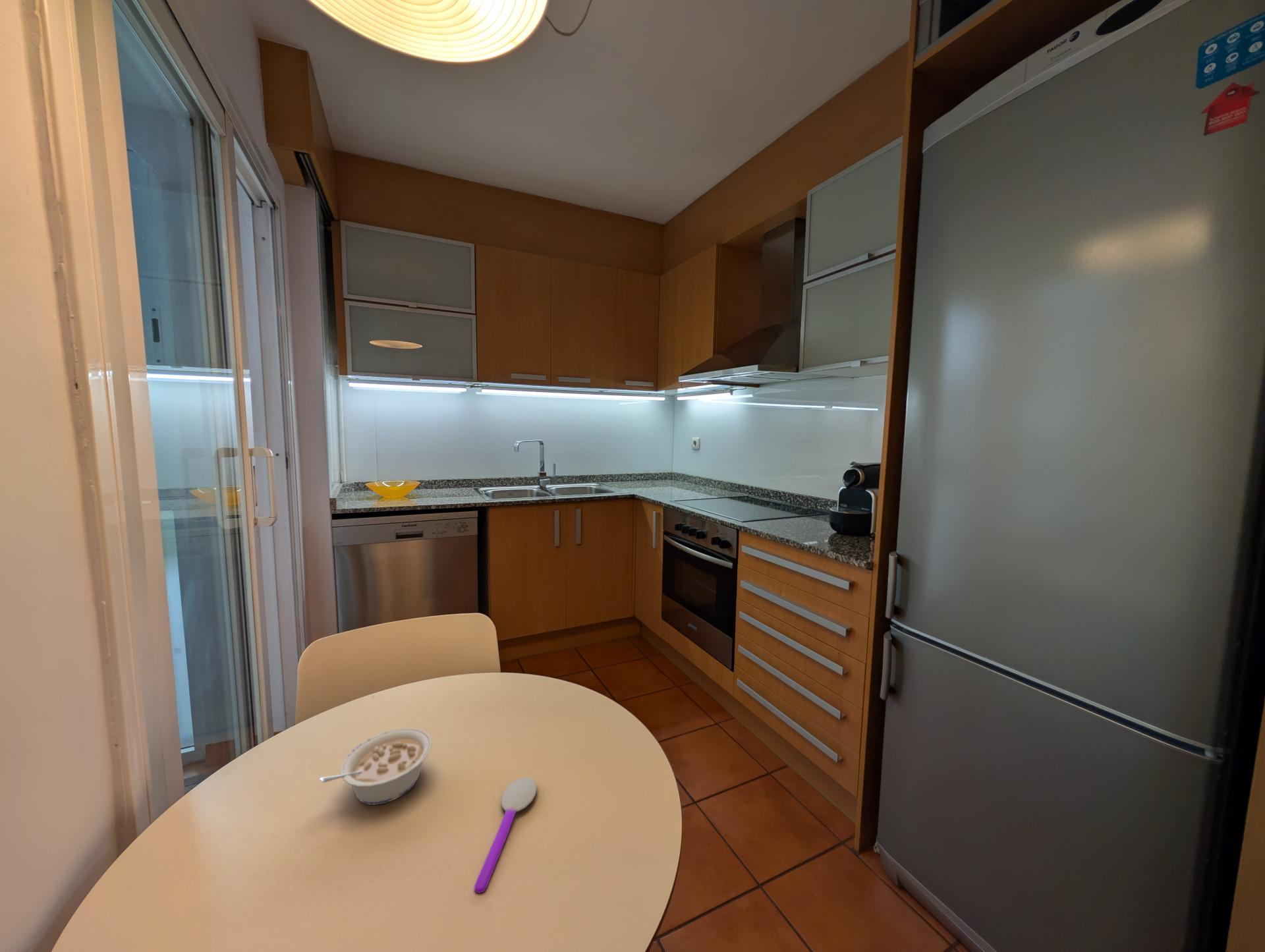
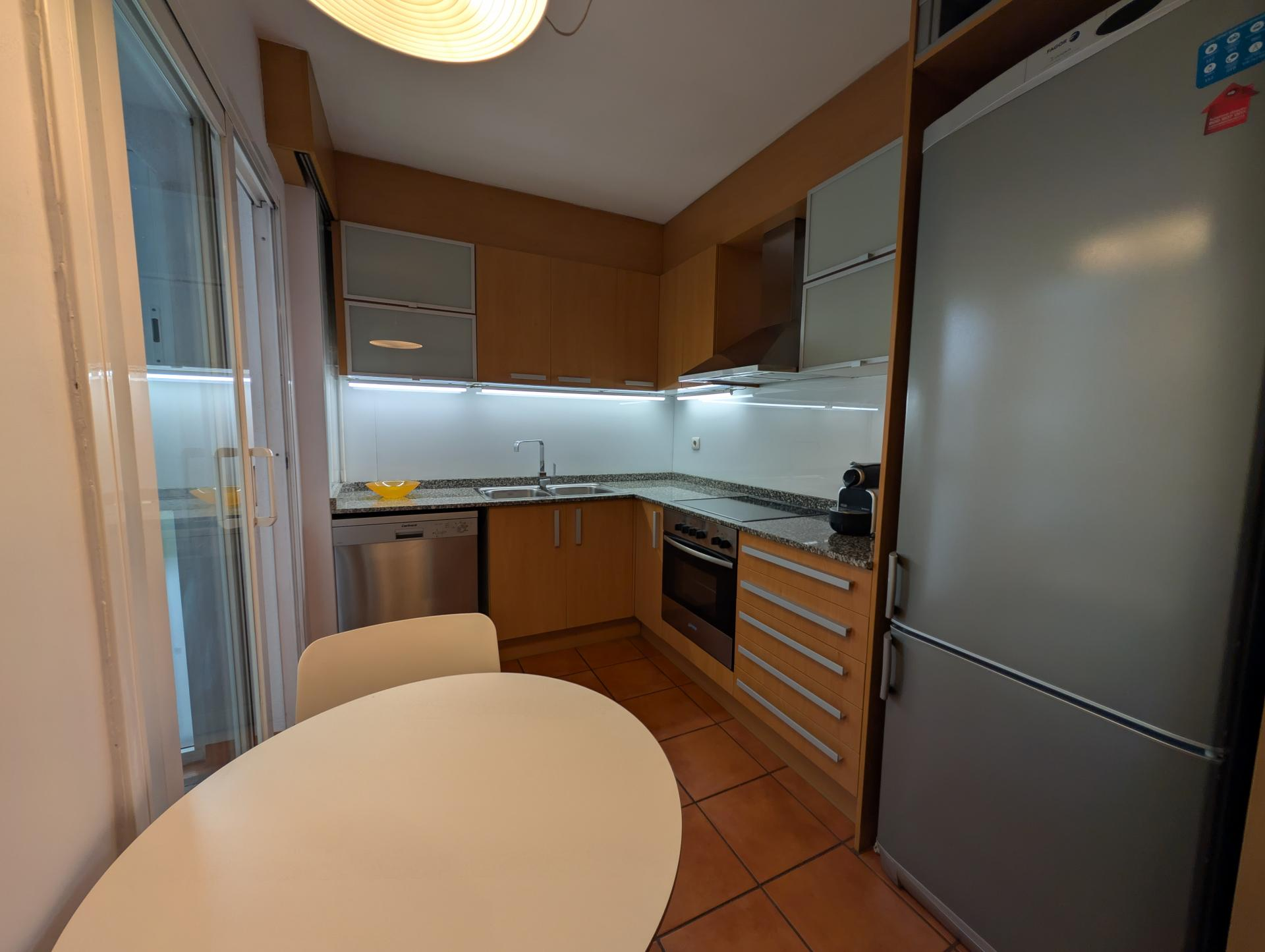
- spoon (506, 824)
- legume (386, 768)
